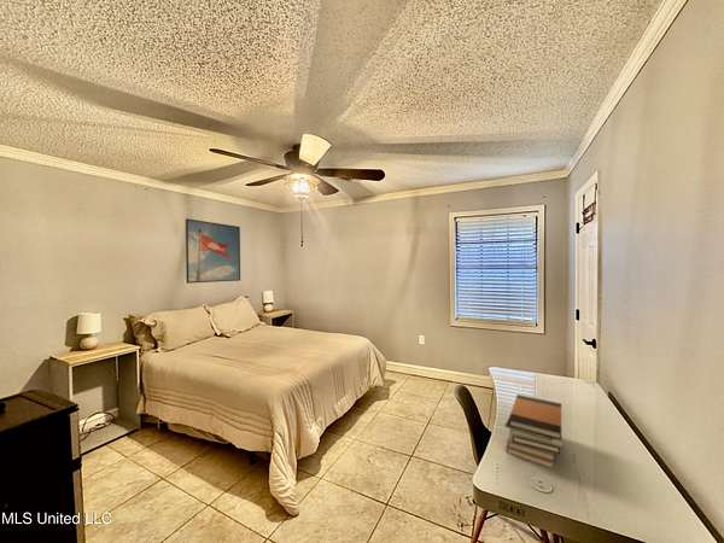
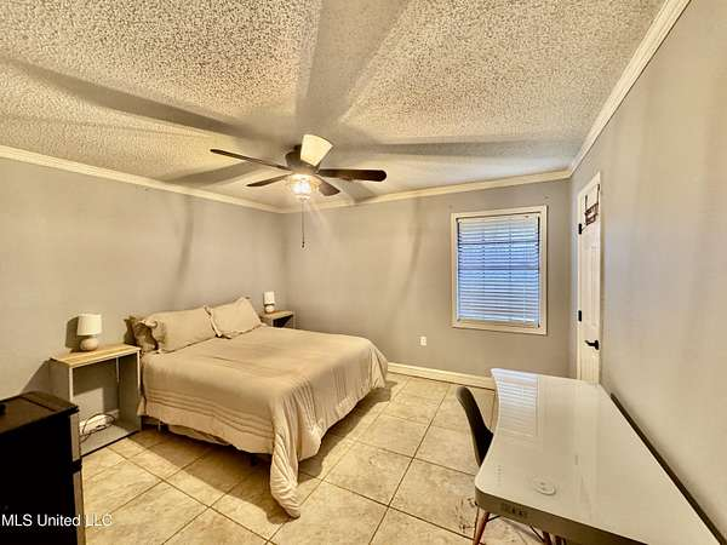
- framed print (215, 252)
- book stack (535, 427)
